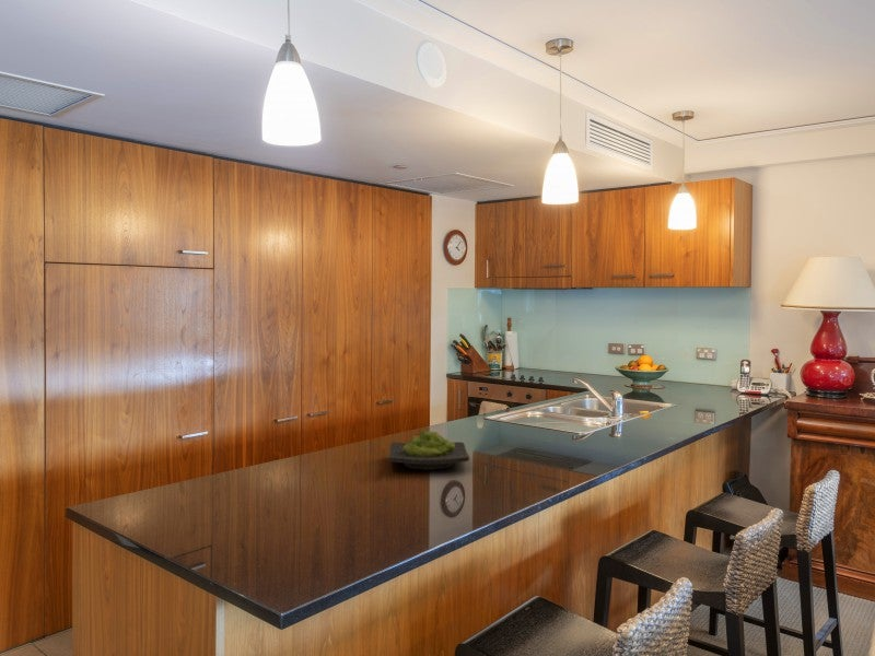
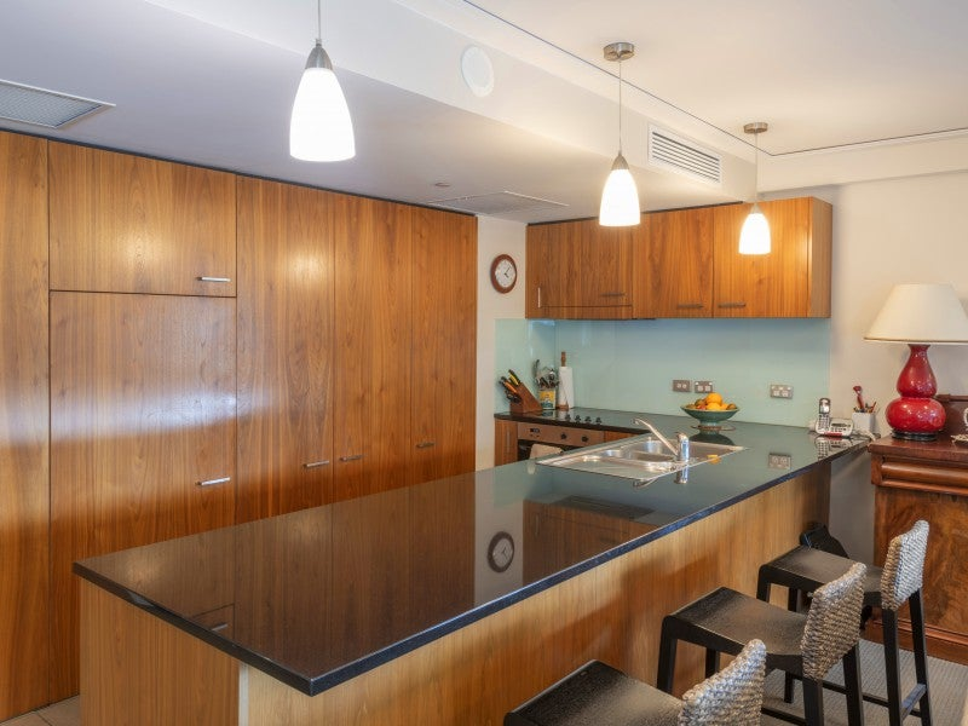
- wasabi (428, 446)
